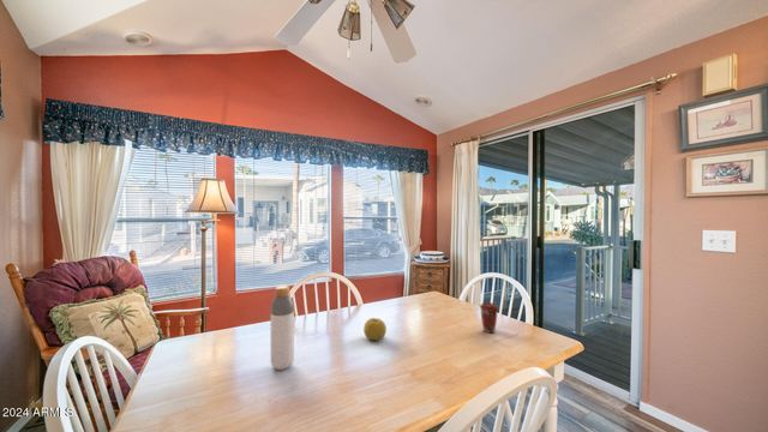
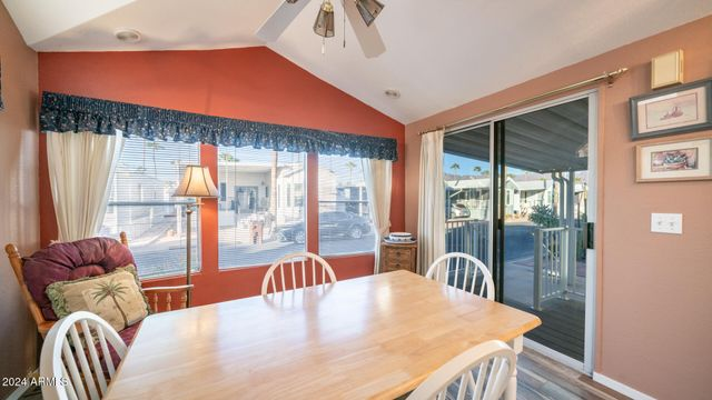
- coffee cup (488, 317)
- fruit (374, 329)
- bottle (282, 326)
